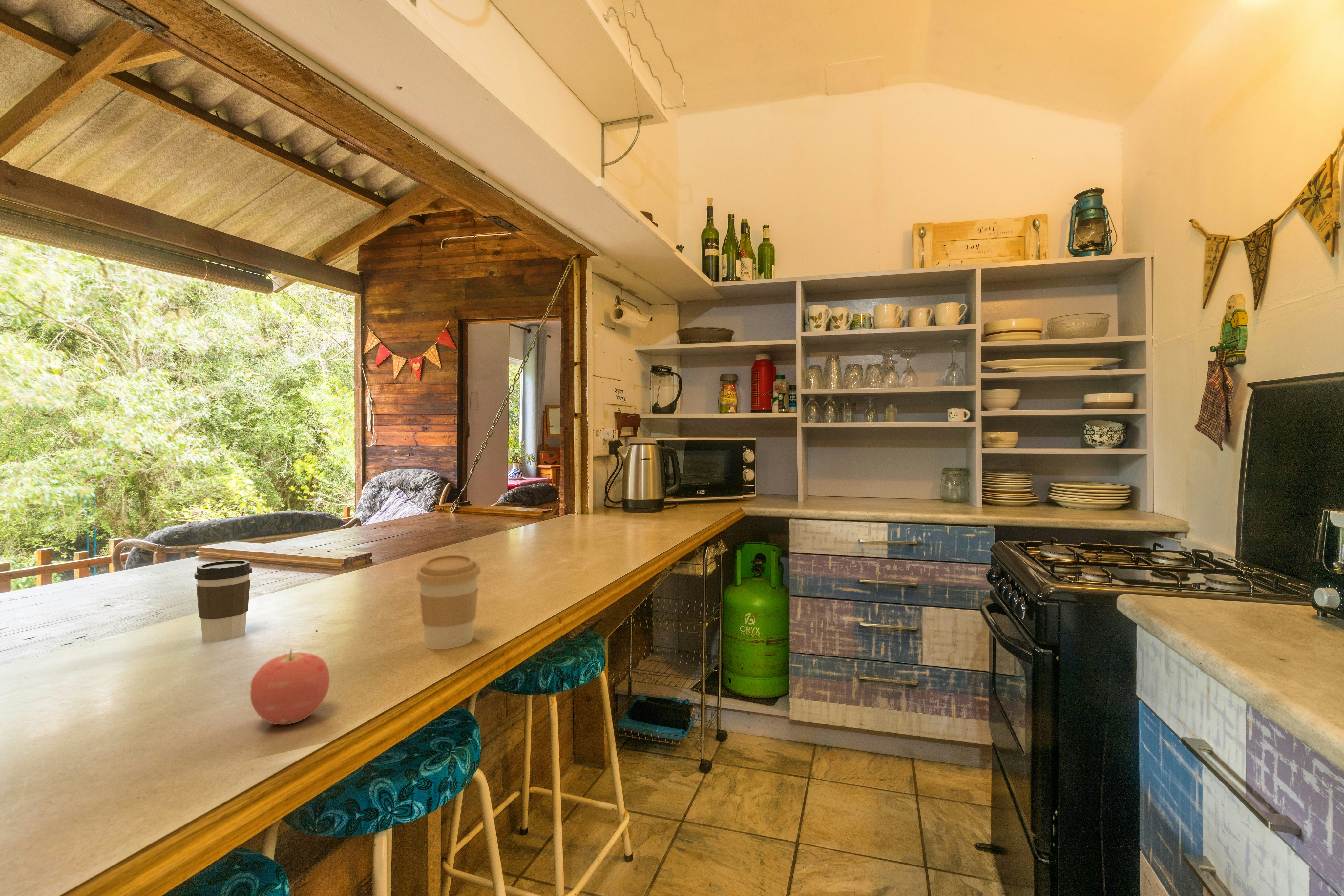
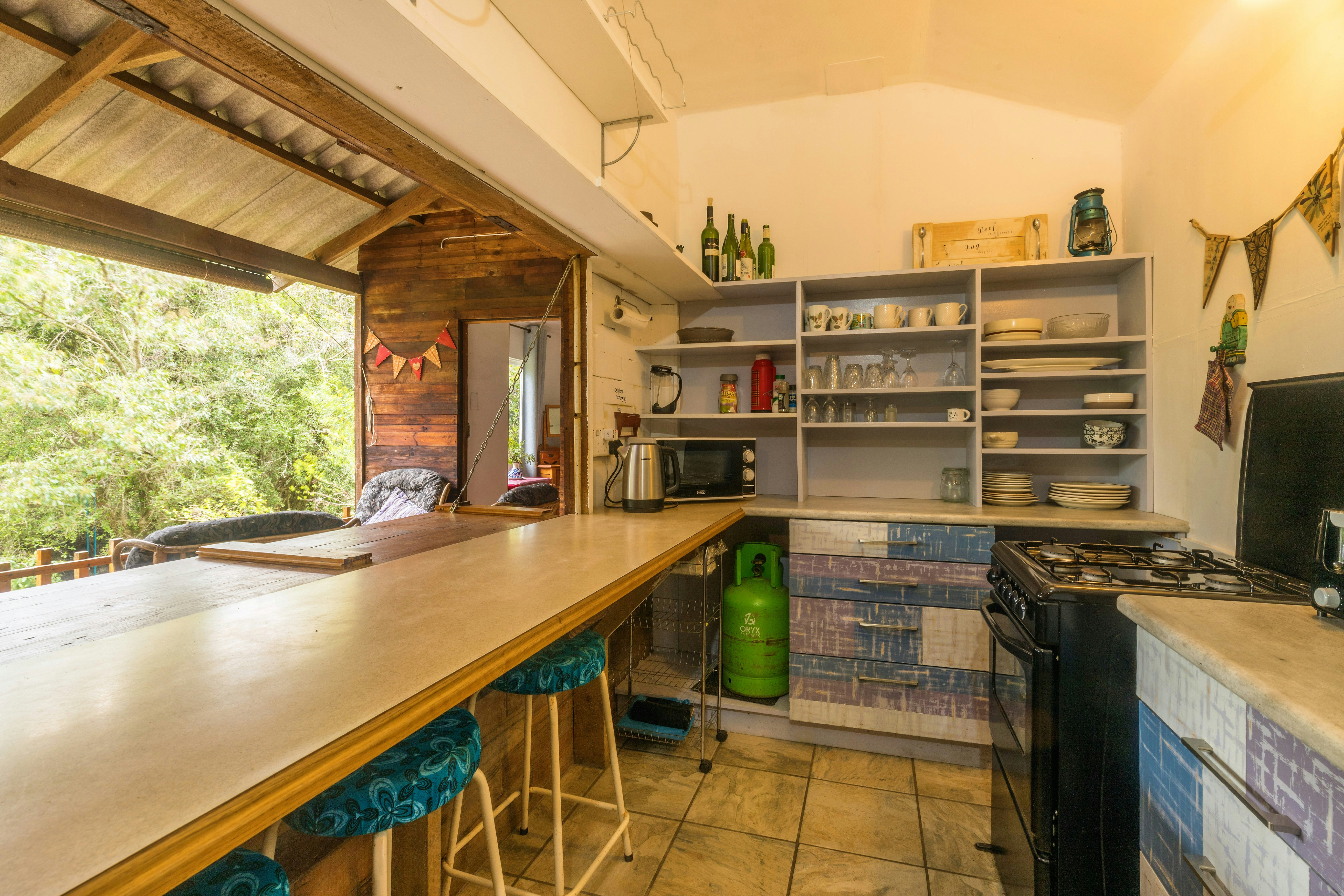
- apple (291, 685)
- coffee cup (224, 601)
- coffee cup (449, 600)
